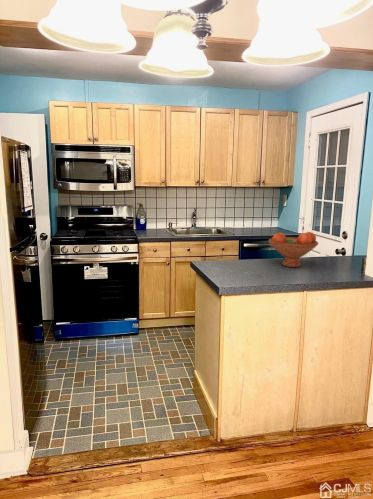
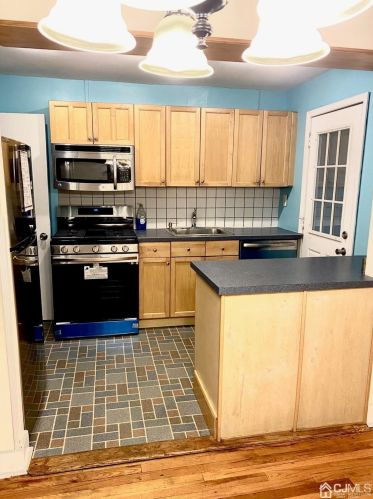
- fruit bowl (292, 248)
